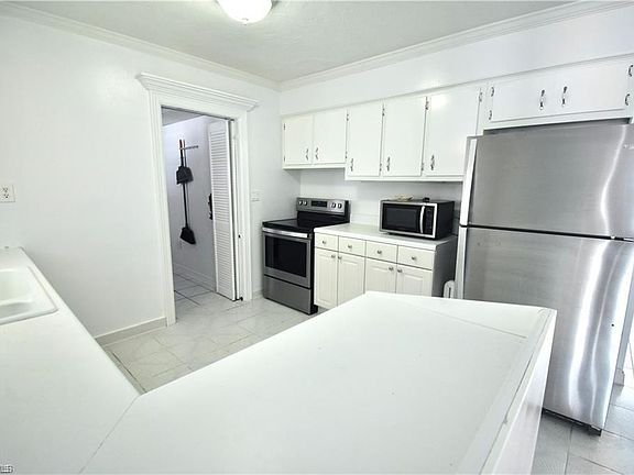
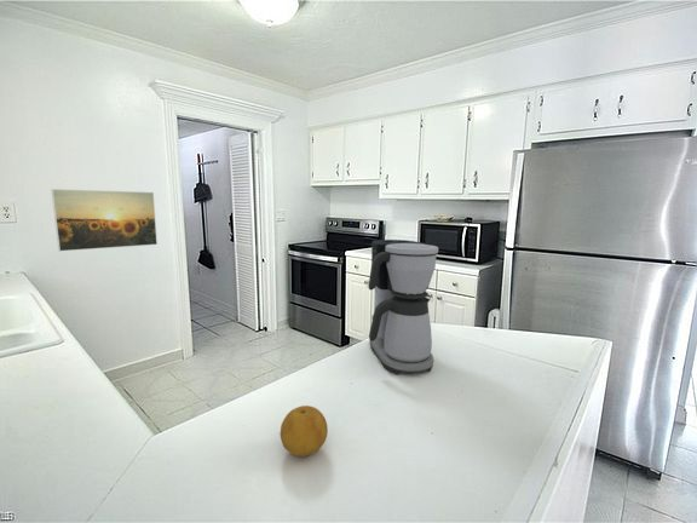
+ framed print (109, 219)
+ fruit (304, 431)
+ coffee maker (394, 300)
